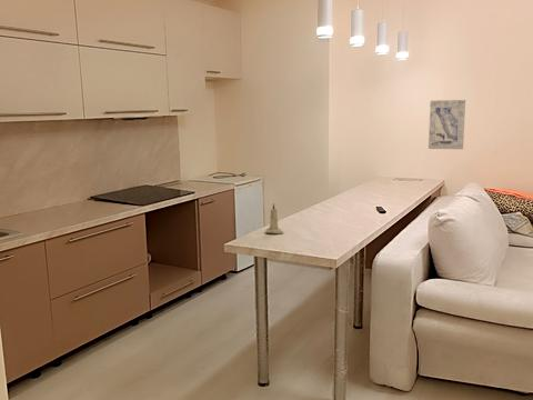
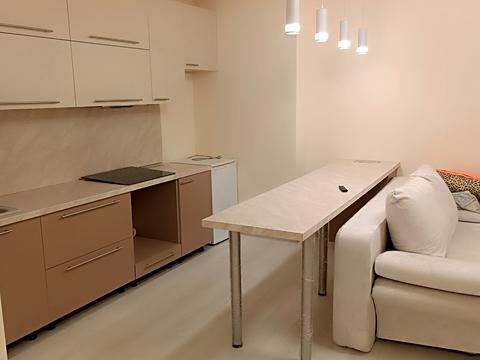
- candle (274, 218)
- wall art (446, 124)
